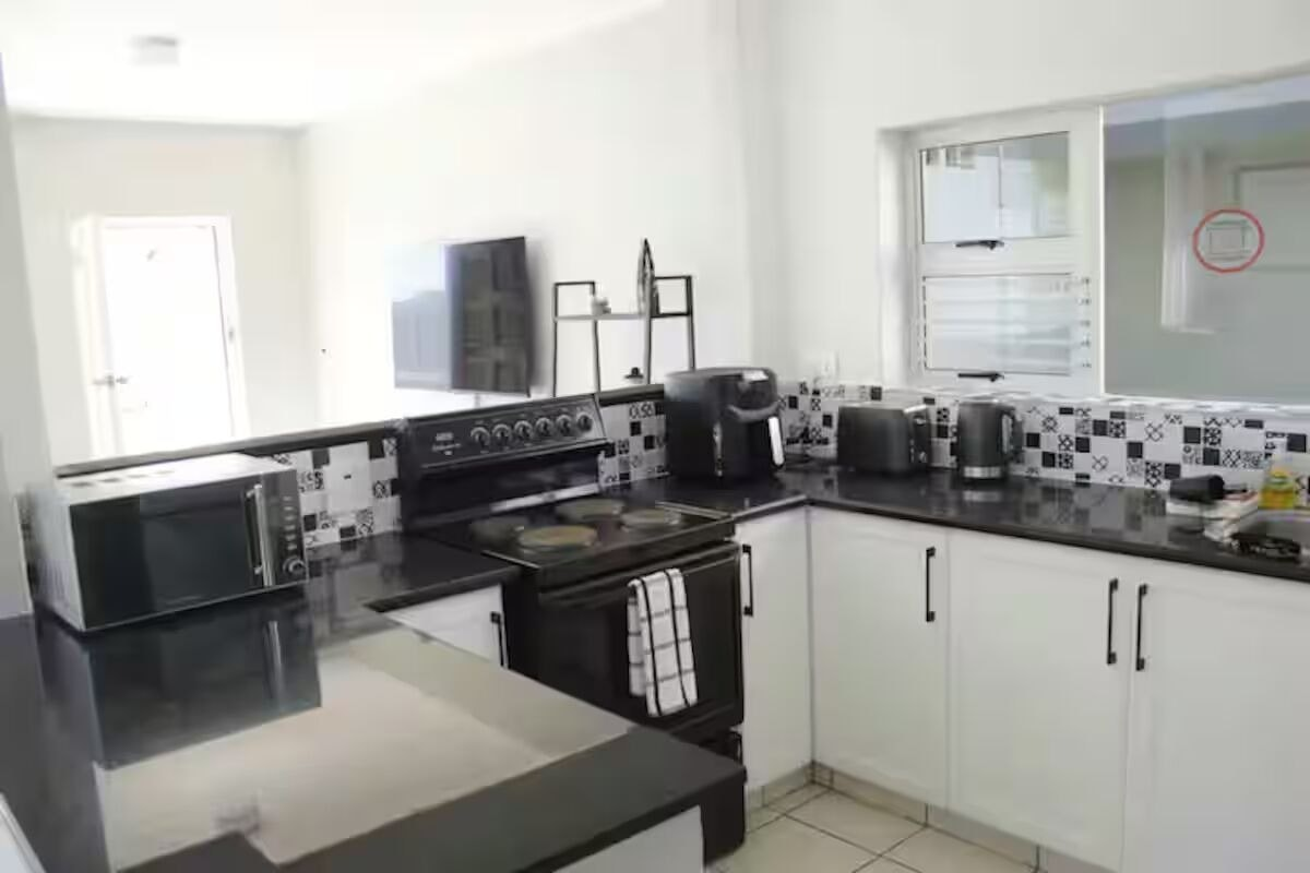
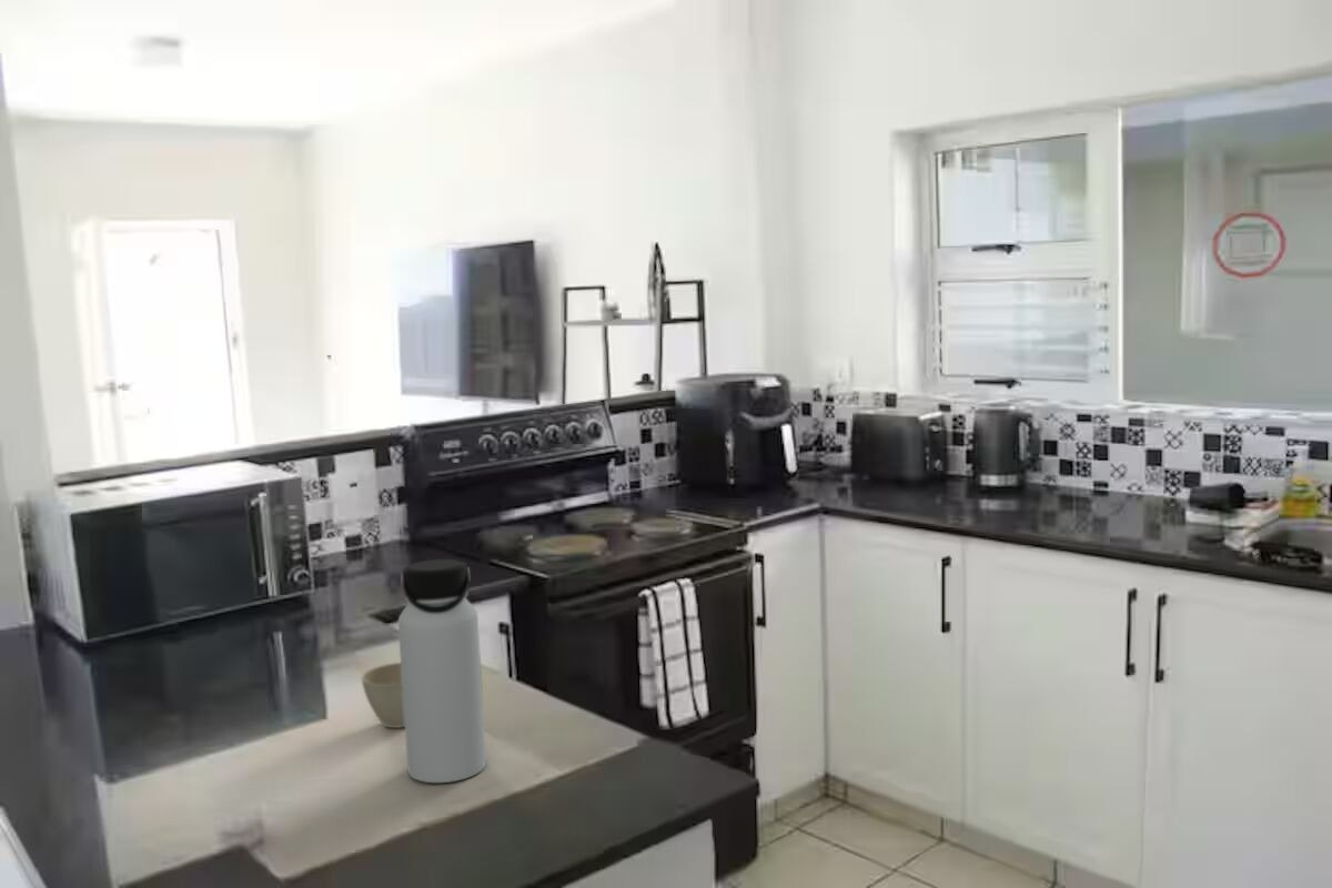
+ water bottle (441, 667)
+ flower pot (398, 697)
